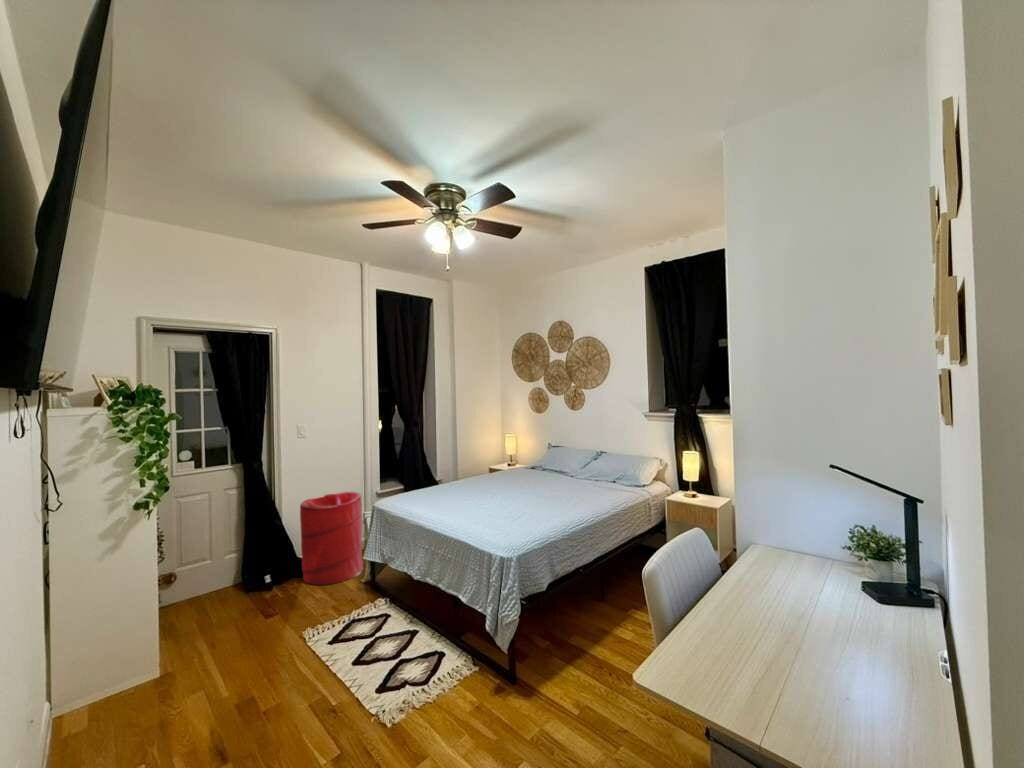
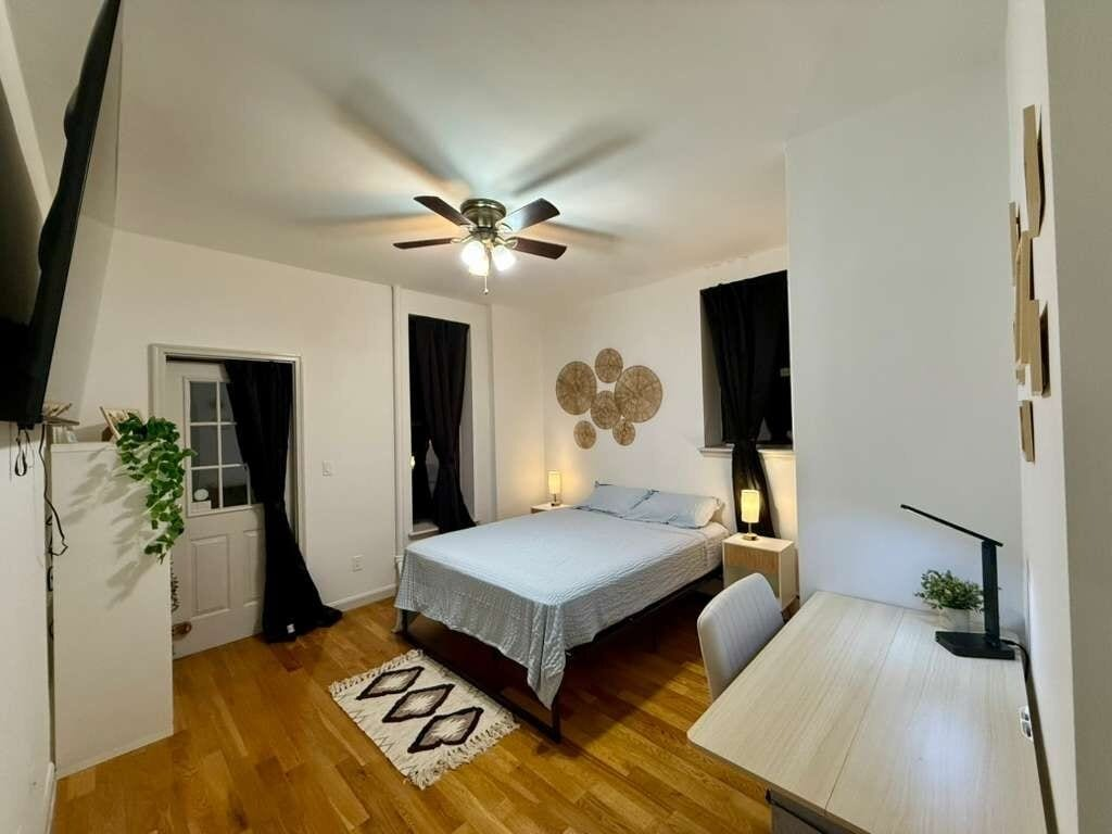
- laundry hamper (332, 533)
